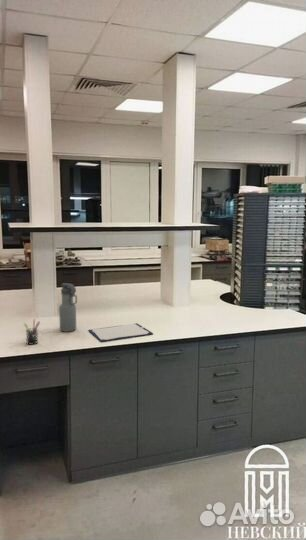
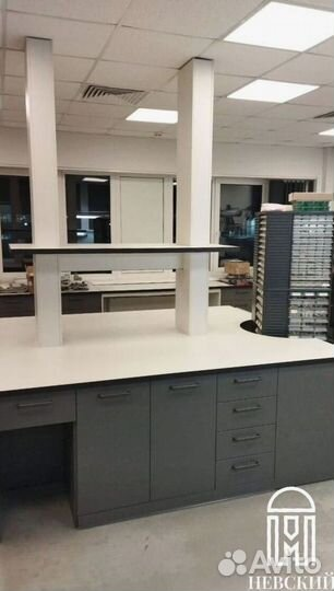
- pen holder (30, 331)
- water bottle (67, 306)
- notepad (120, 331)
